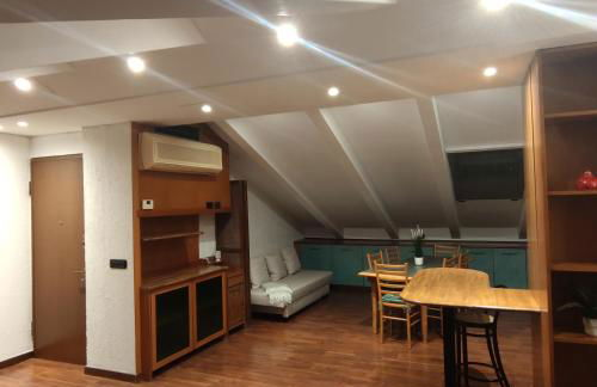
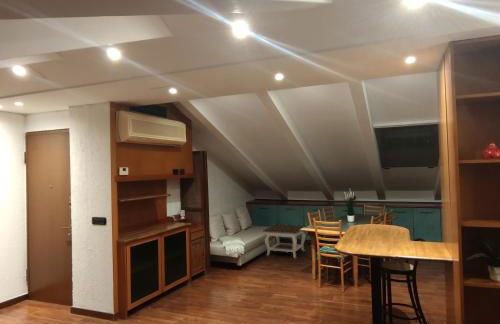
+ side table (285, 243)
